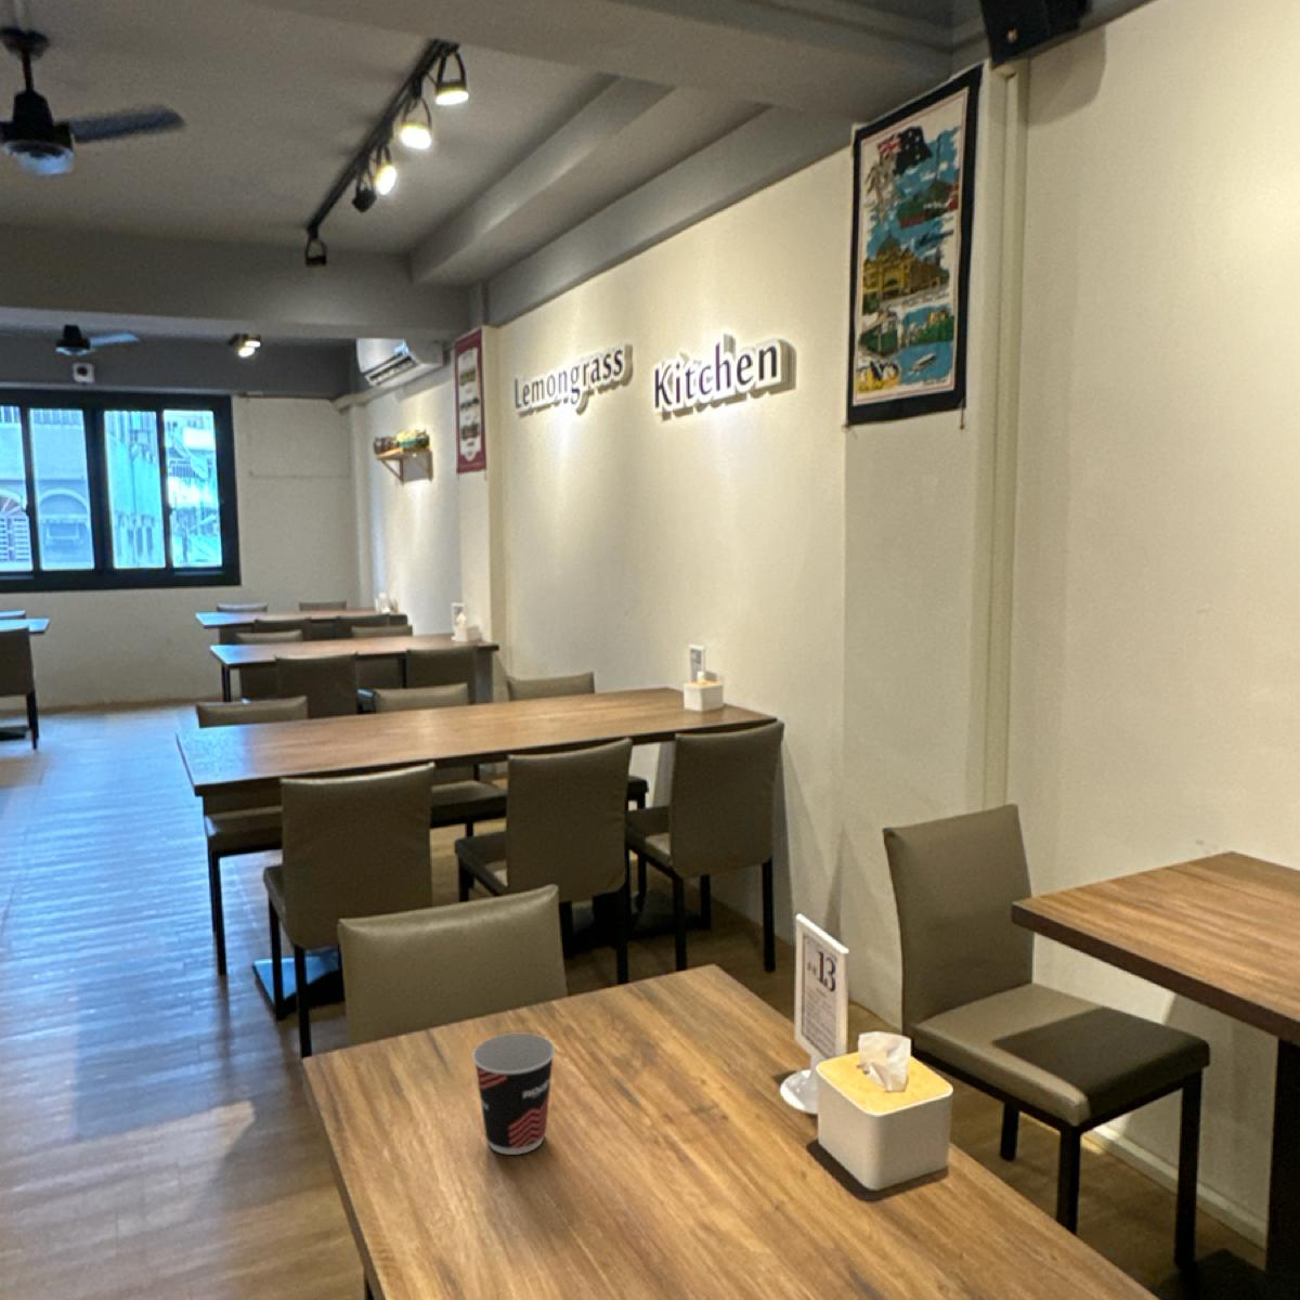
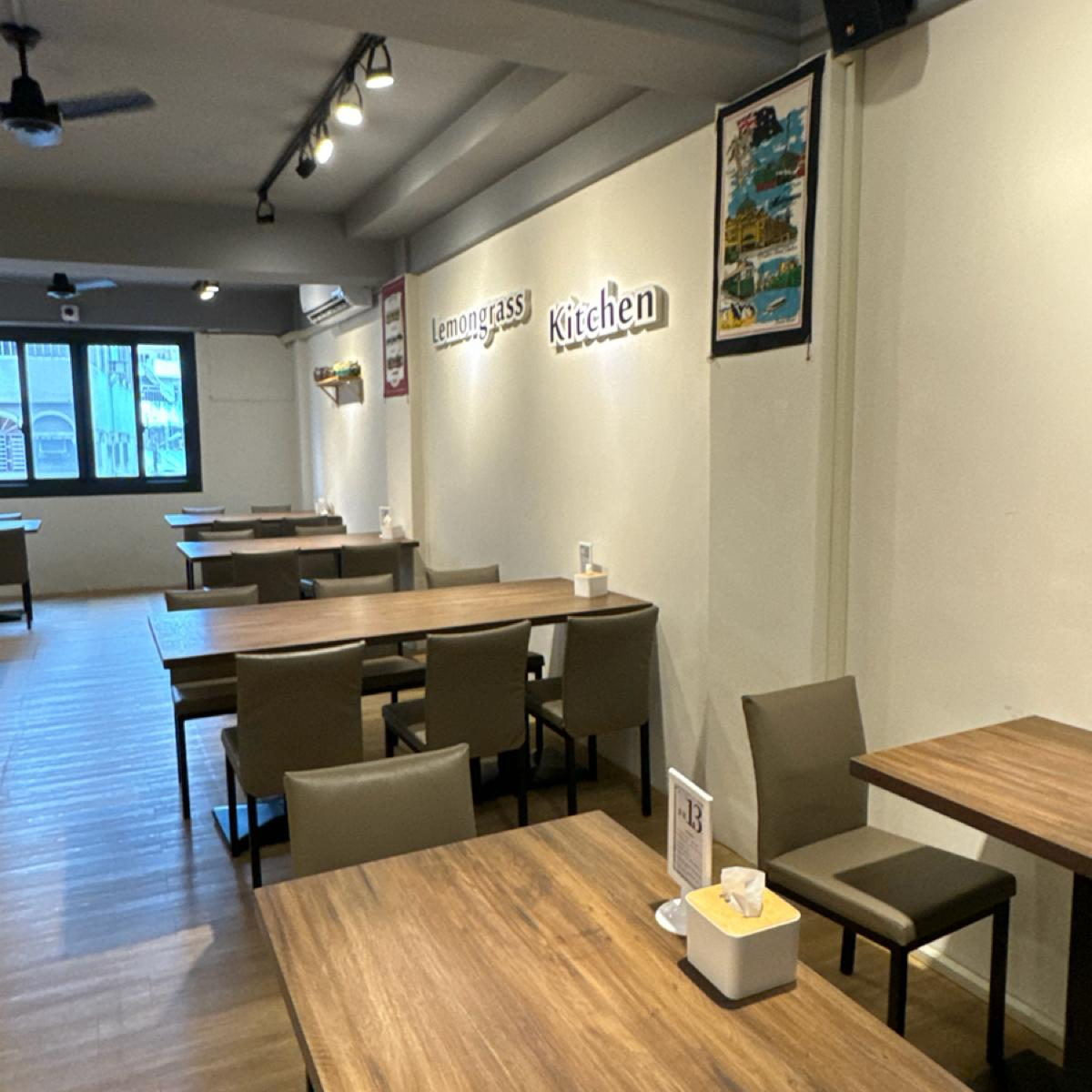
- cup (514, 1095)
